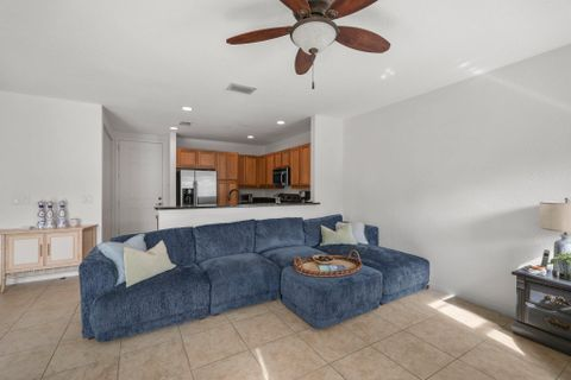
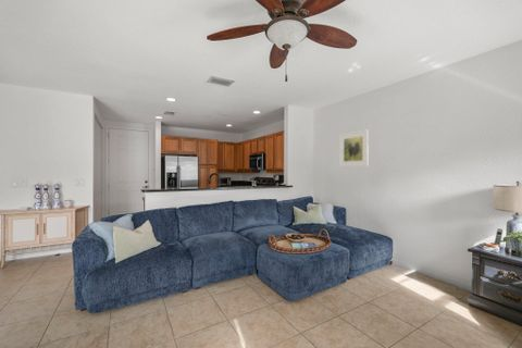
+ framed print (352, 149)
